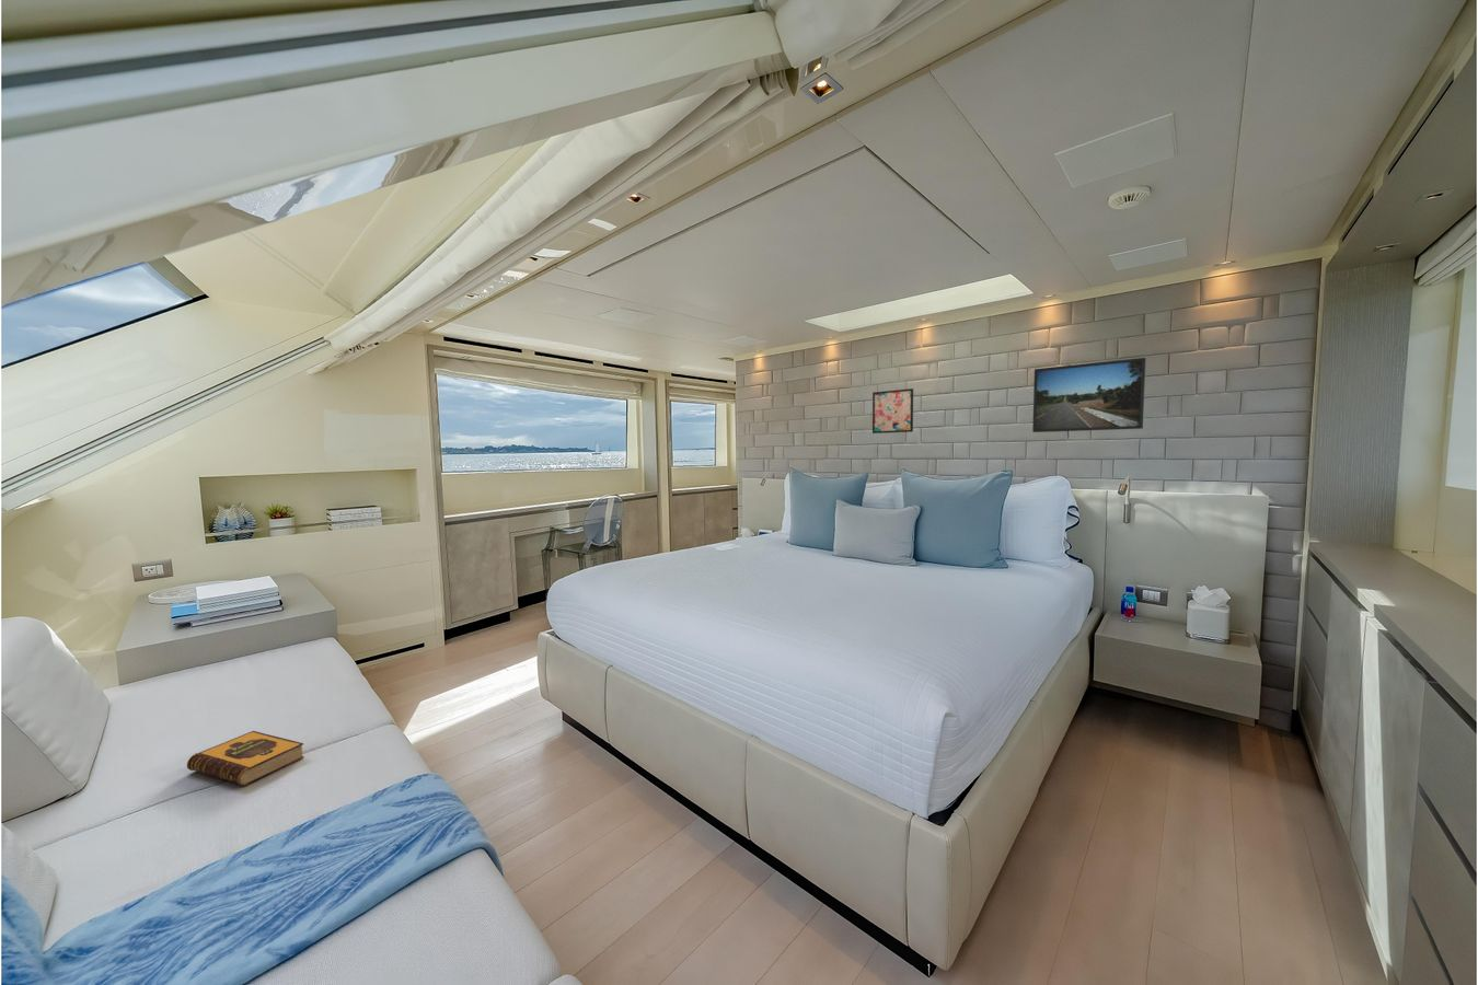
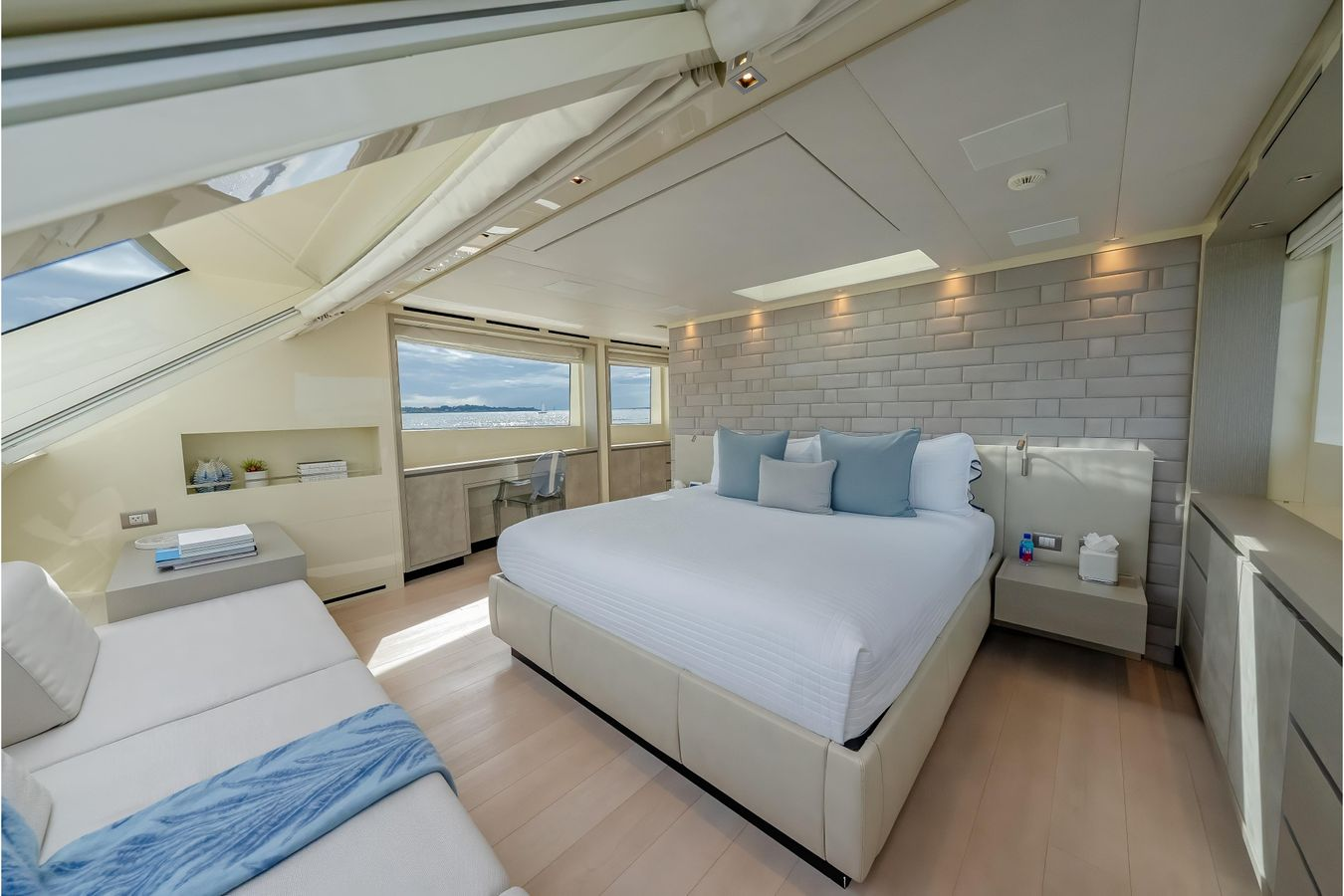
- wall art (892, 411)
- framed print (1085, 397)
- hardback book (246, 757)
